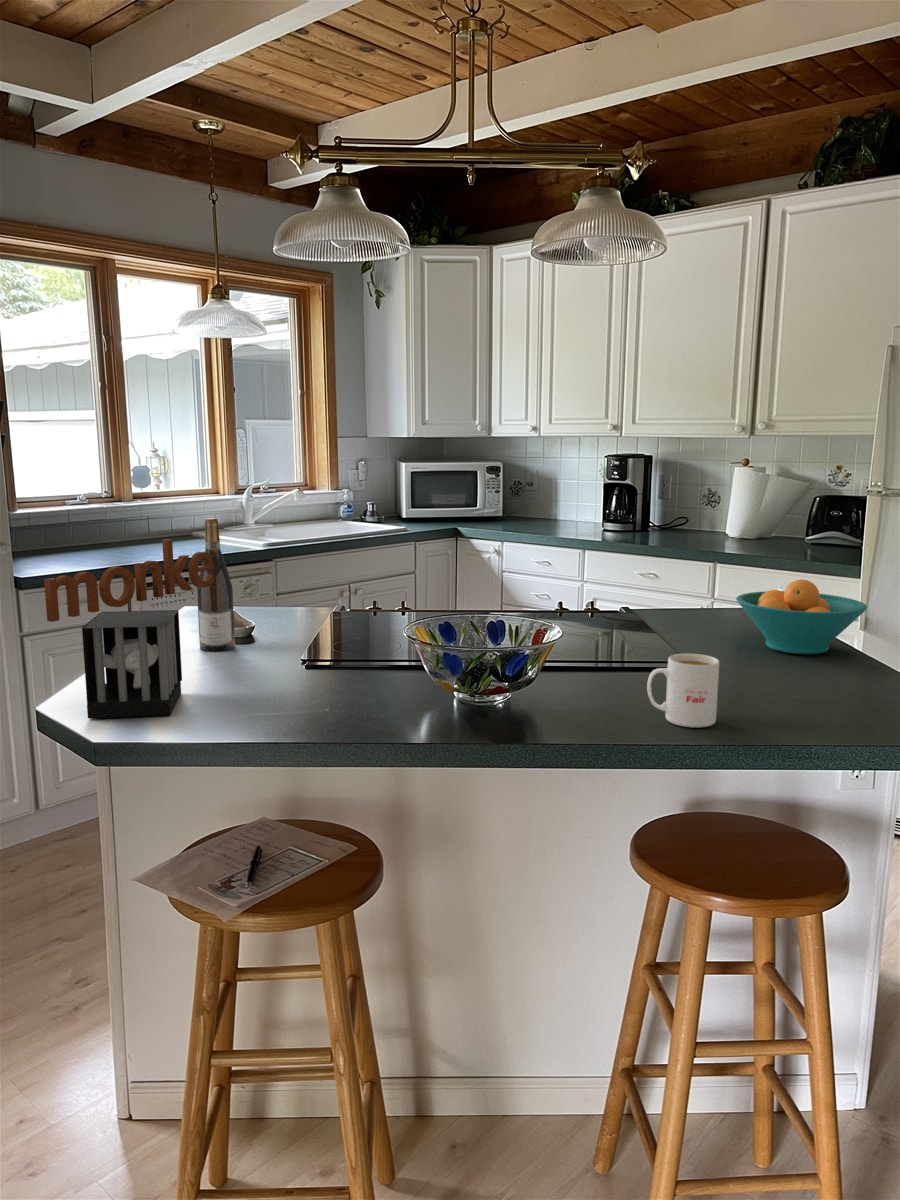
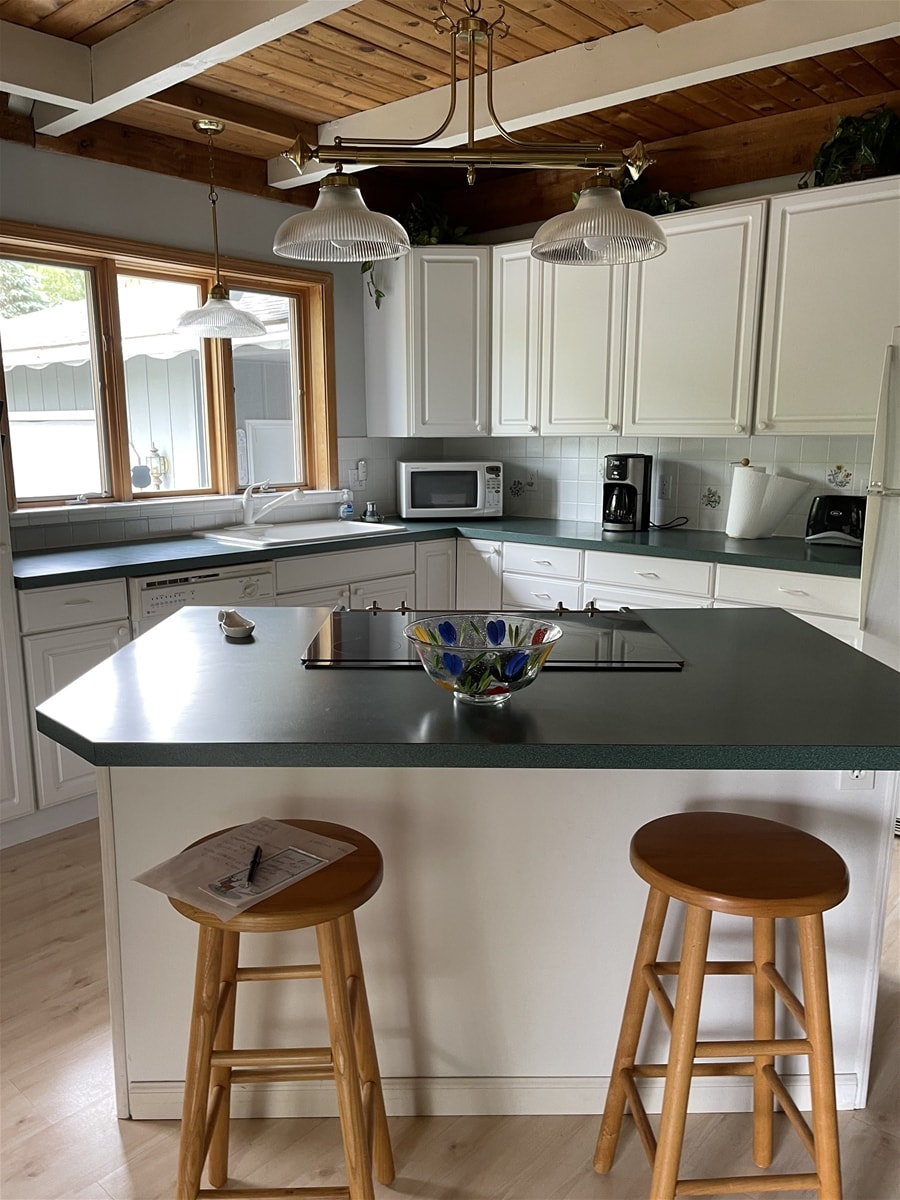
- wine bottle (214, 583)
- fruit bowl (799, 614)
- mug (682, 689)
- knife block (141, 625)
